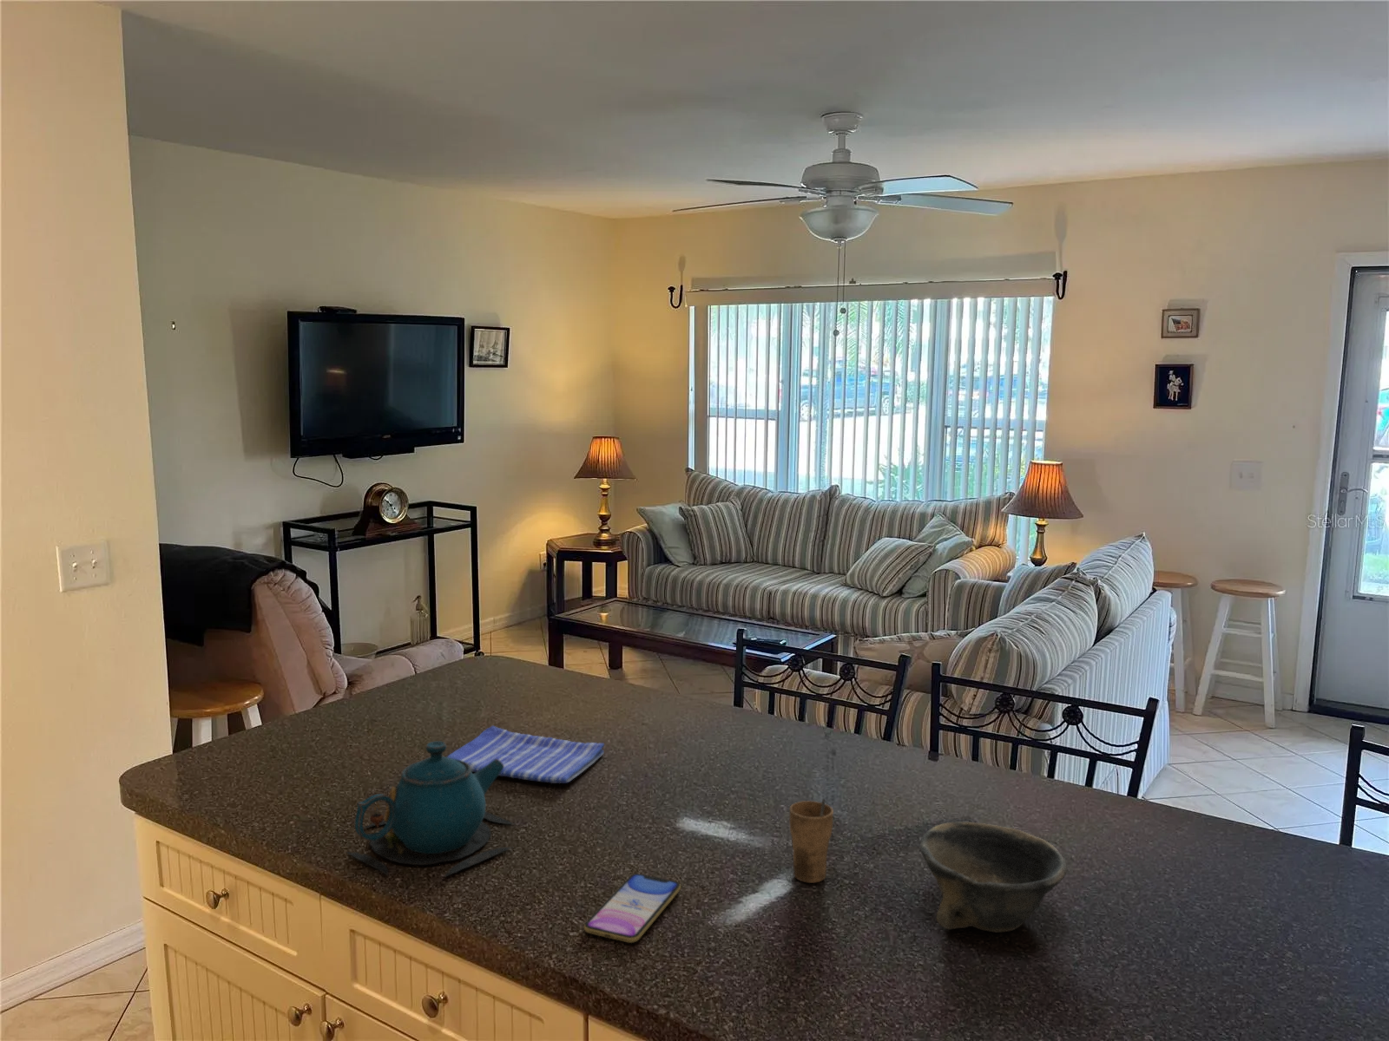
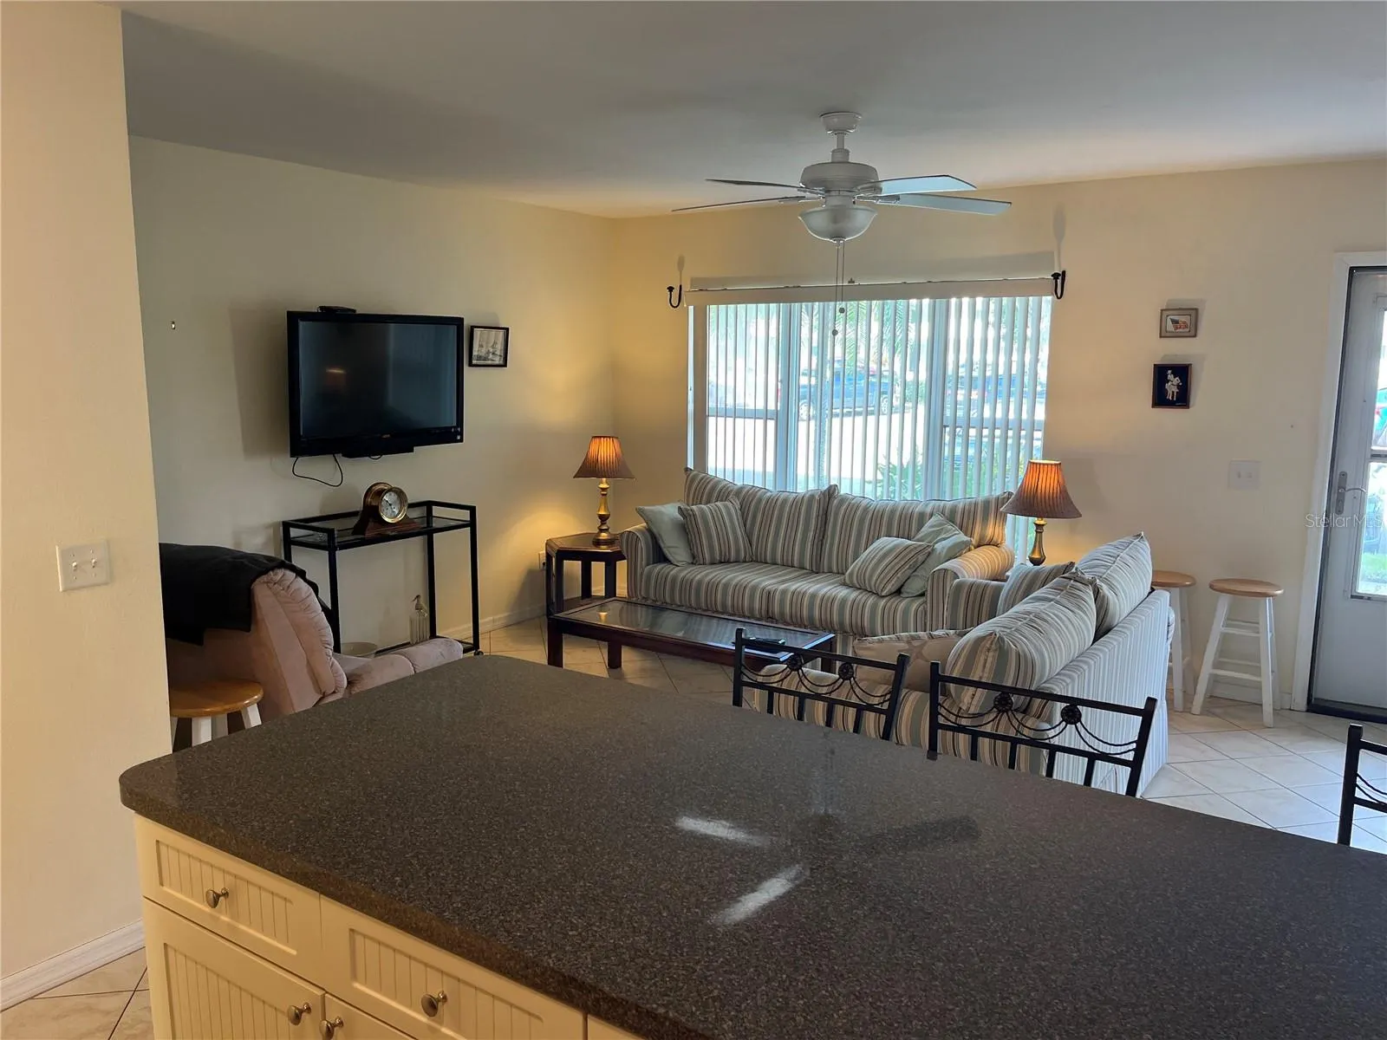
- bowl (990, 882)
- teapot (430, 792)
- cup (810, 833)
- smartphone (633, 905)
- dish towel (525, 753)
